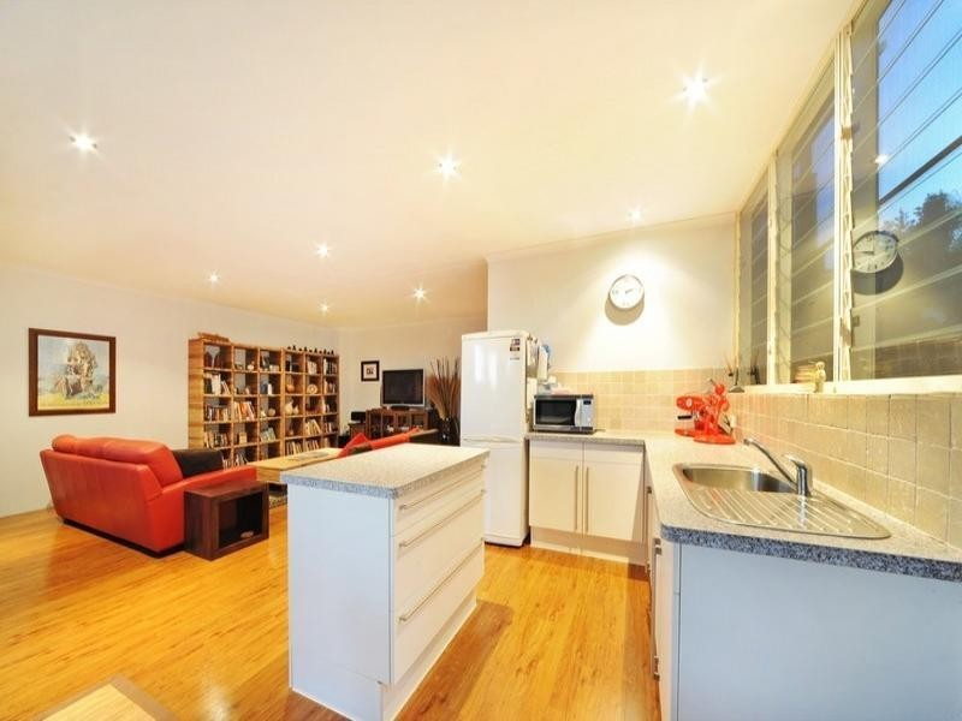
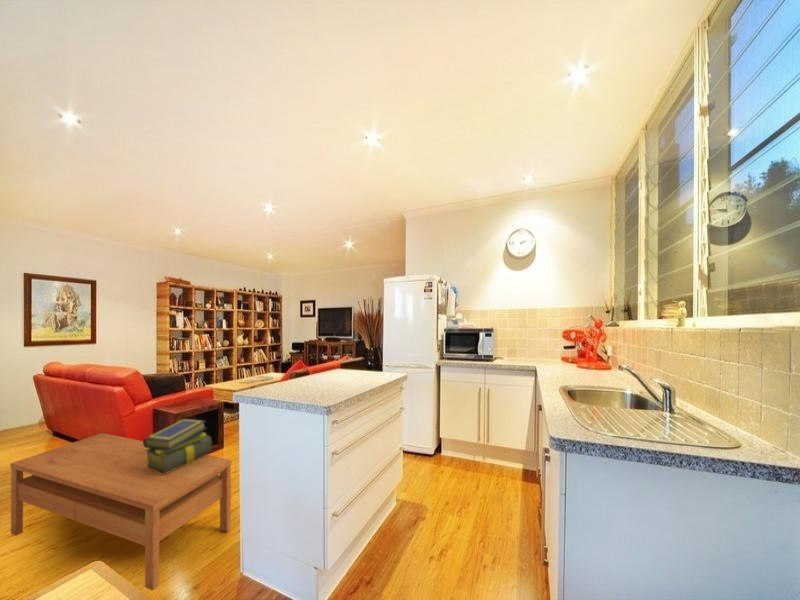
+ coffee table (121, 496)
+ stack of books (178, 443)
